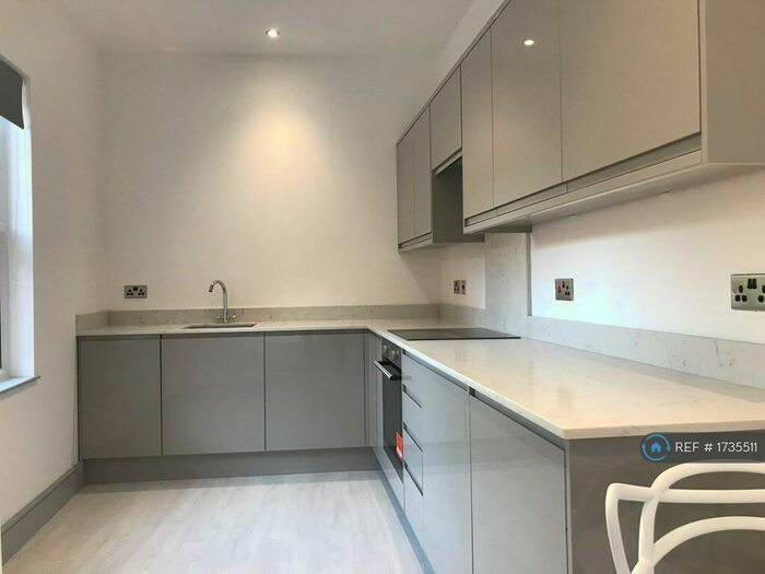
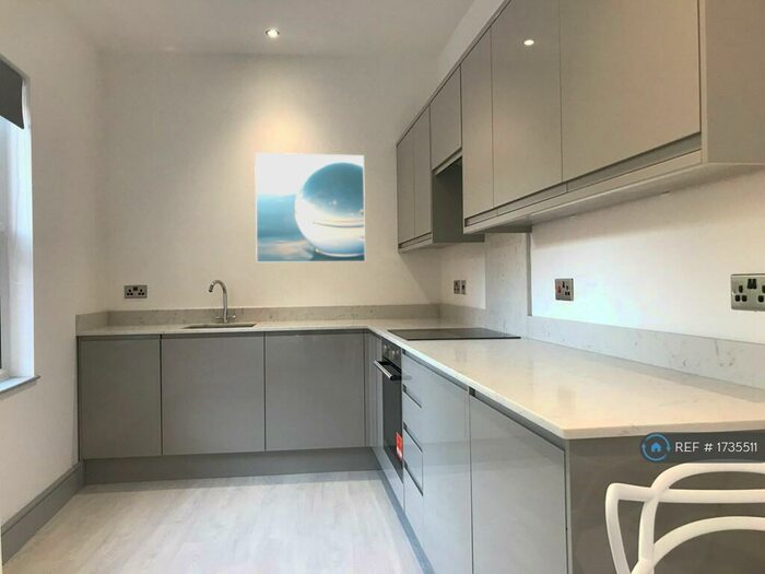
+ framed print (310, 208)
